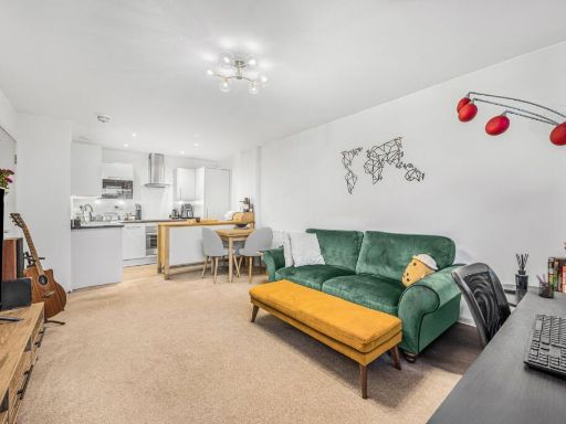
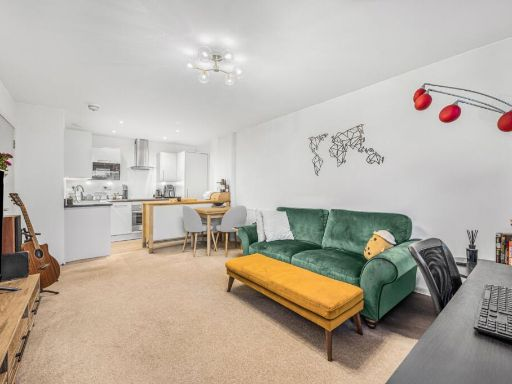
- pen holder (548, 285)
